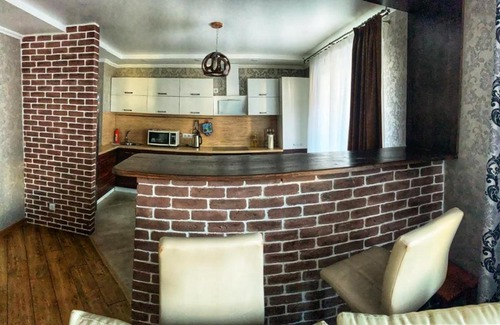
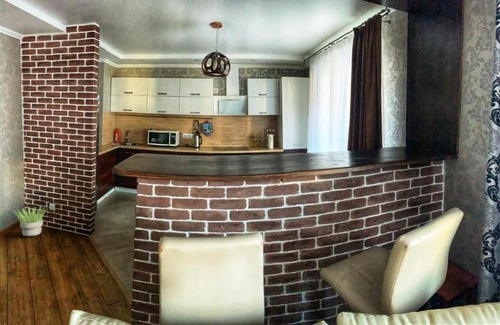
+ potted plant (31, 221)
